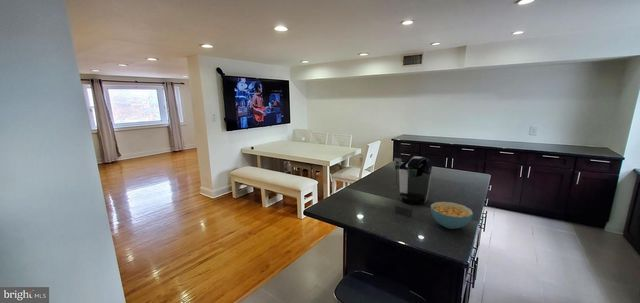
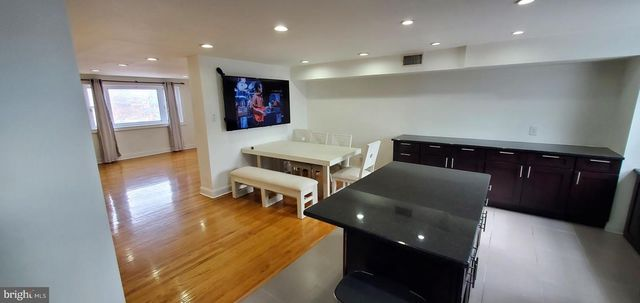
- coffee maker (407, 176)
- cereal bowl (450, 217)
